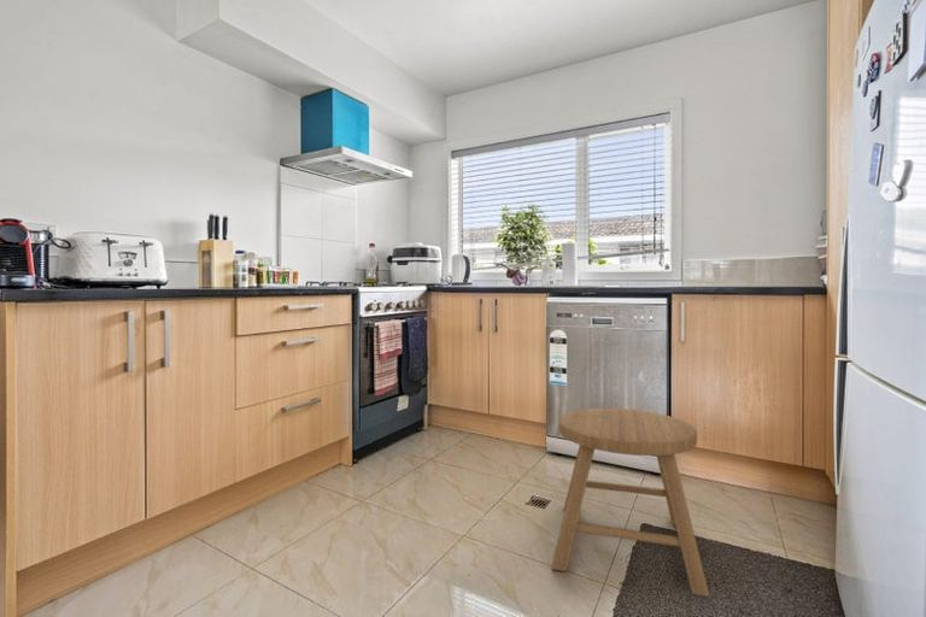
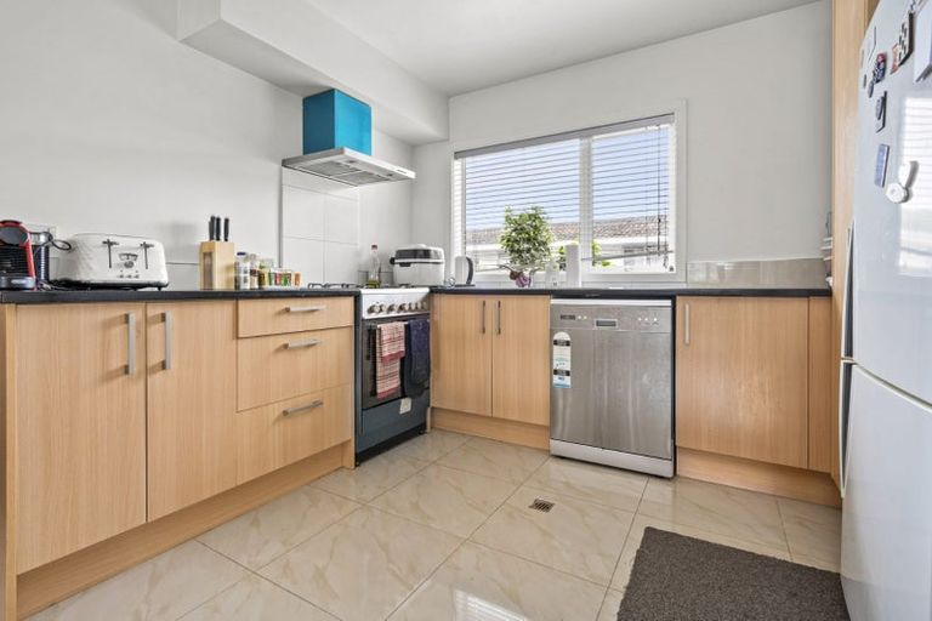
- stool (623, 484)
